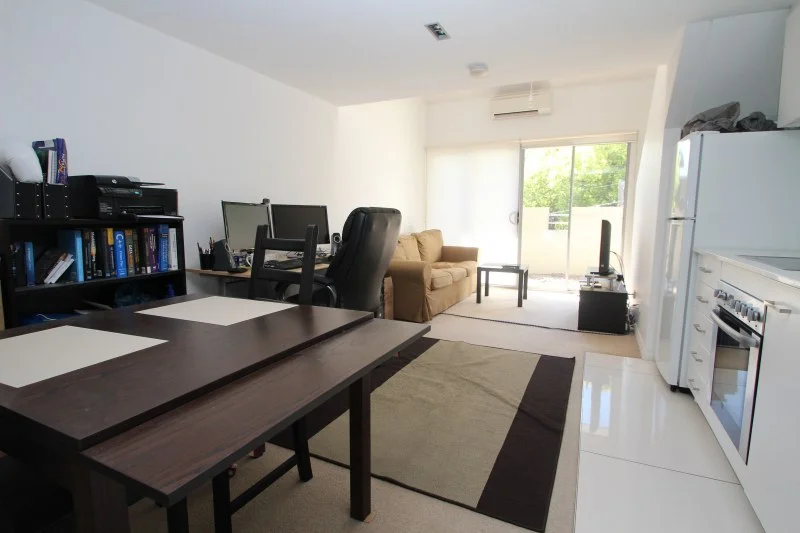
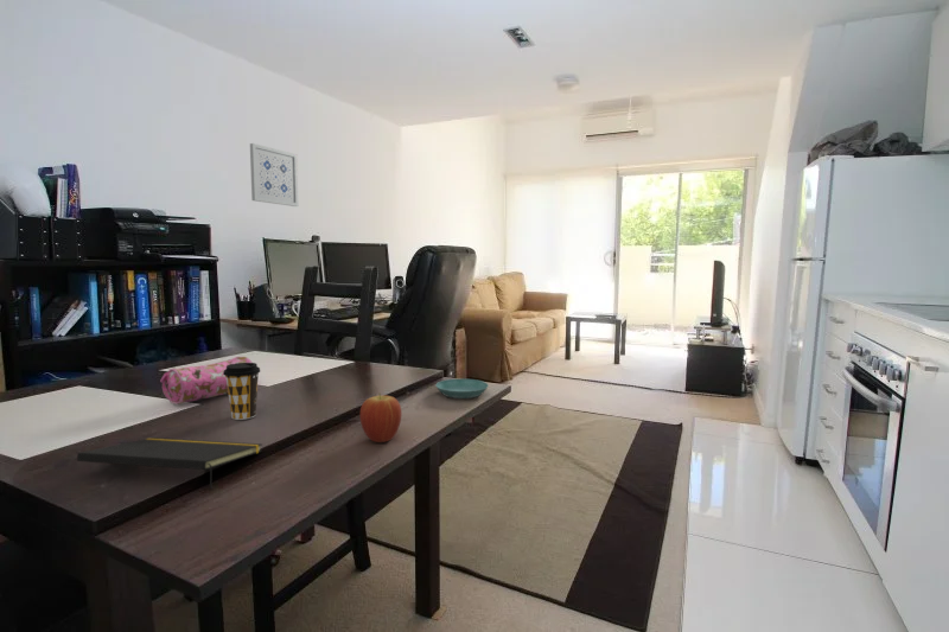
+ notepad (177, 452)
+ fruit (381, 415)
+ pencil case (210, 378)
+ saucer (461, 389)
+ coffee cup (242, 390)
+ wall art (275, 175)
